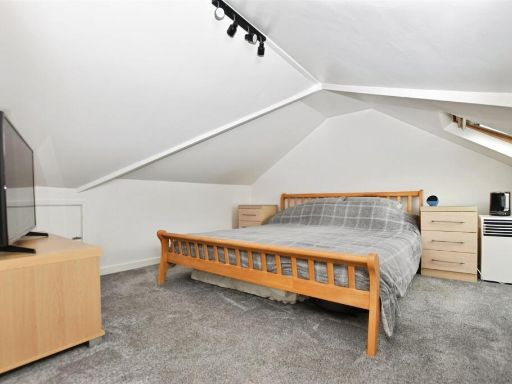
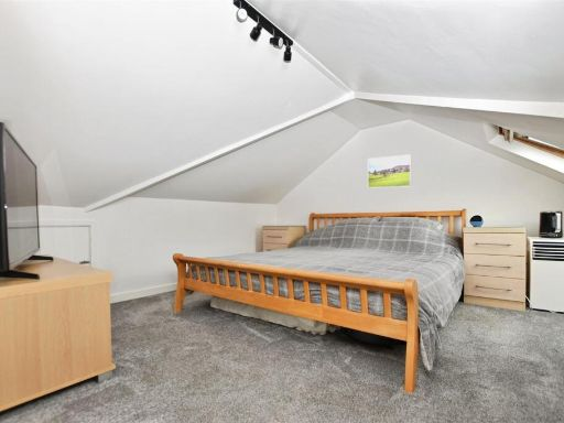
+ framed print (388, 172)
